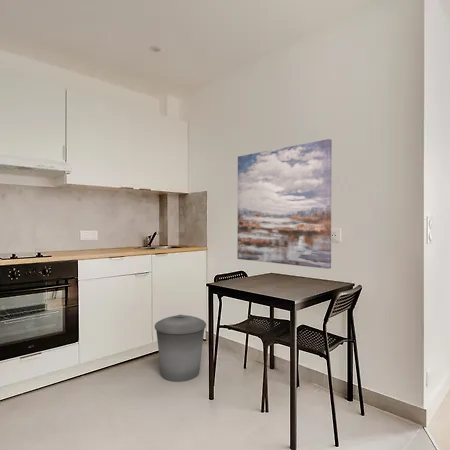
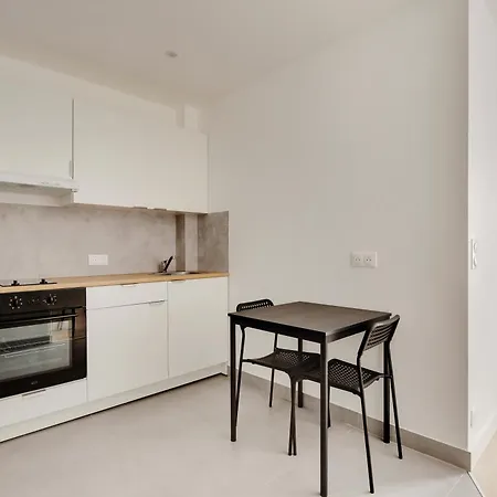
- trash can (180, 344)
- wall art (279, 206)
